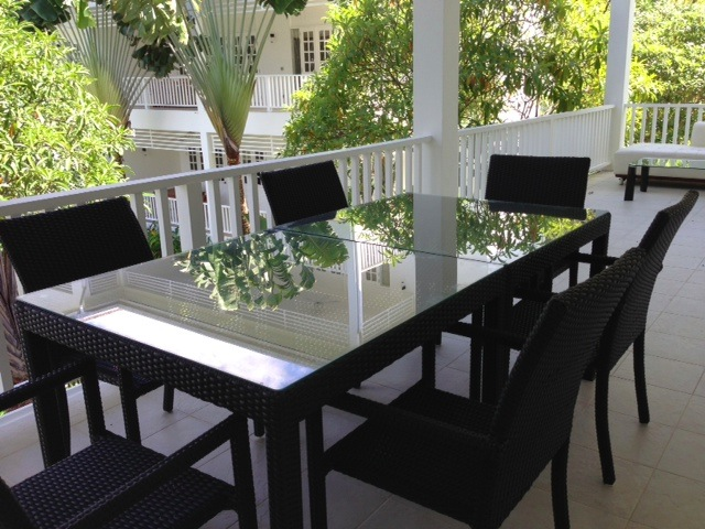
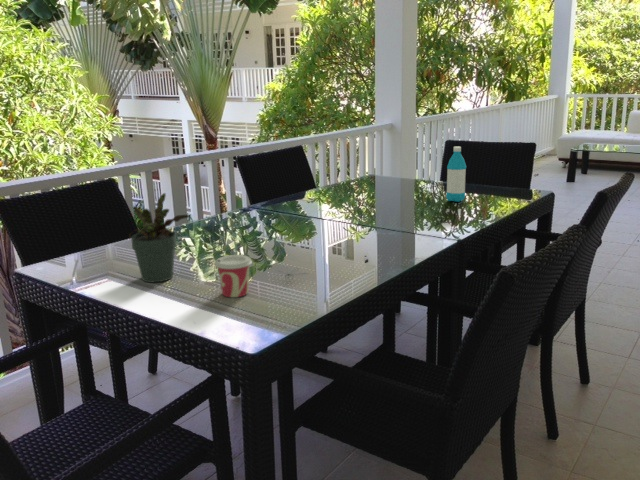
+ water bottle (456, 174)
+ cup (234, 276)
+ potted plant (161, 236)
